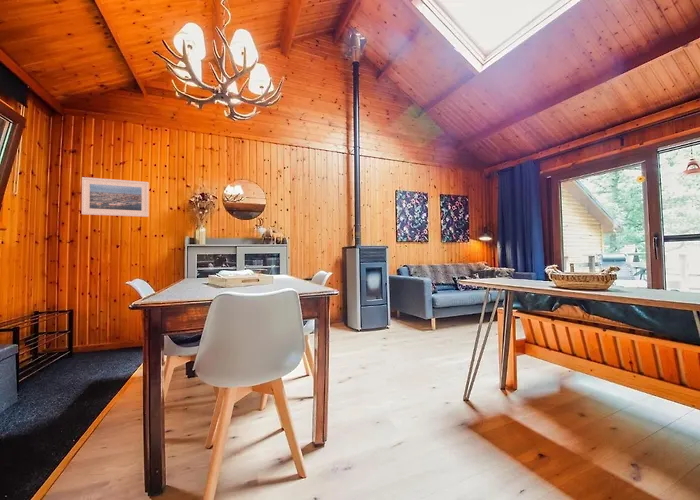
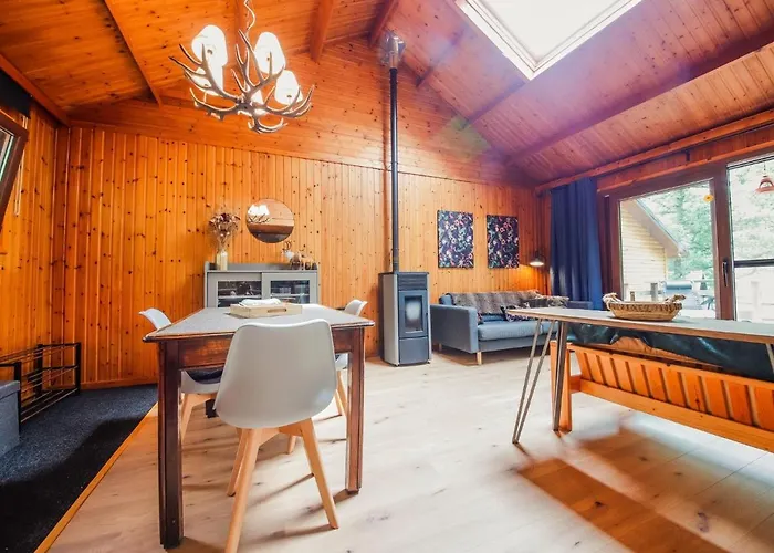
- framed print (116, 197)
